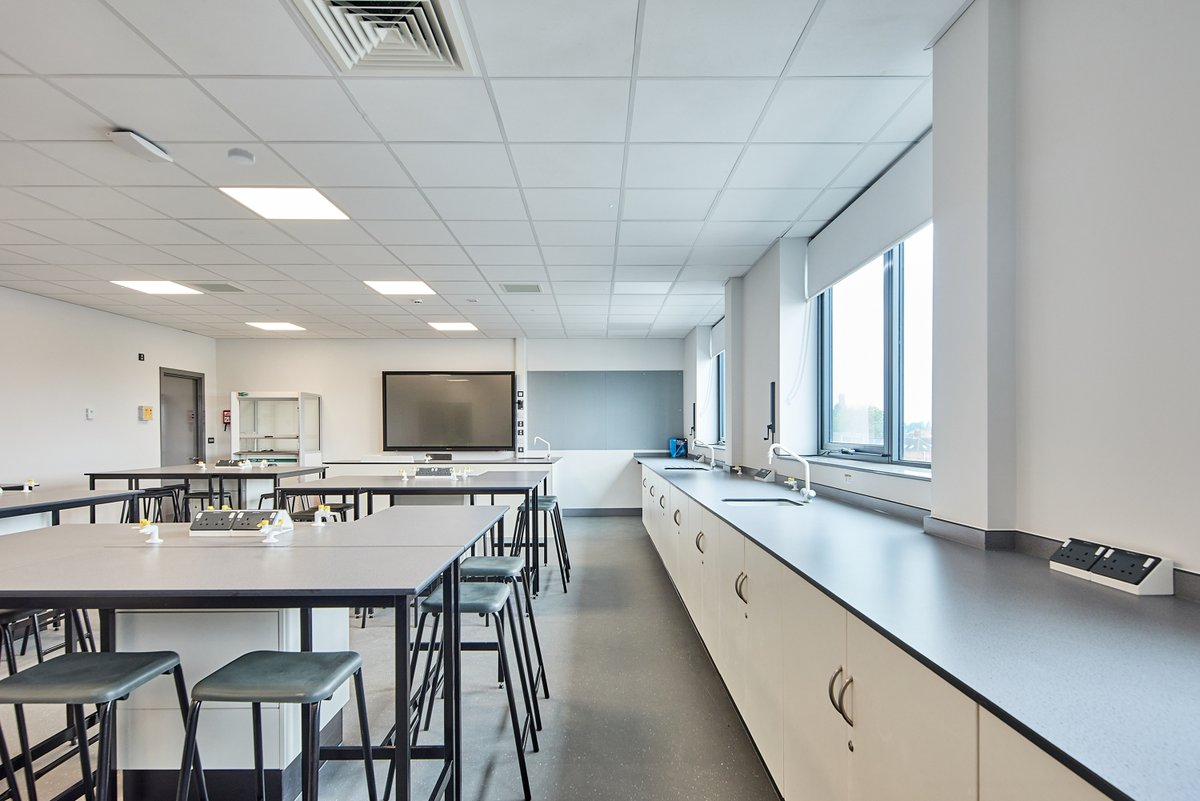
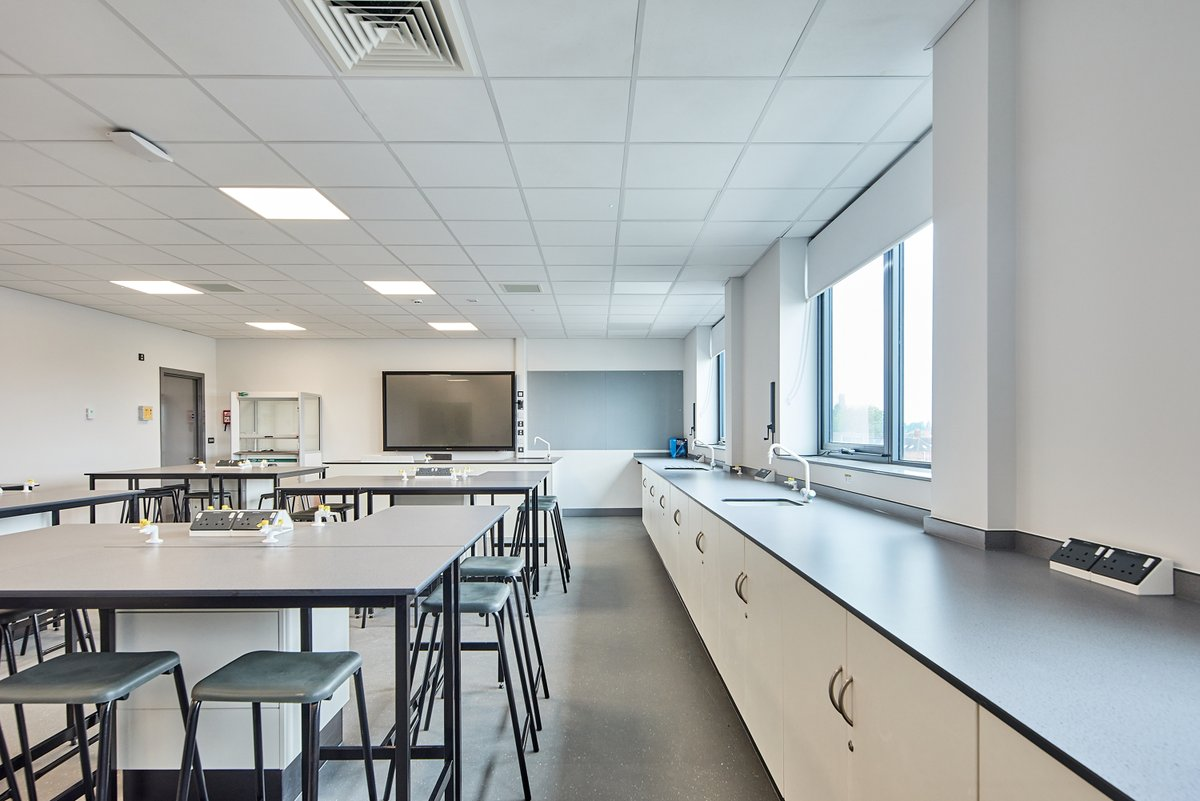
- smoke detector (241, 155)
